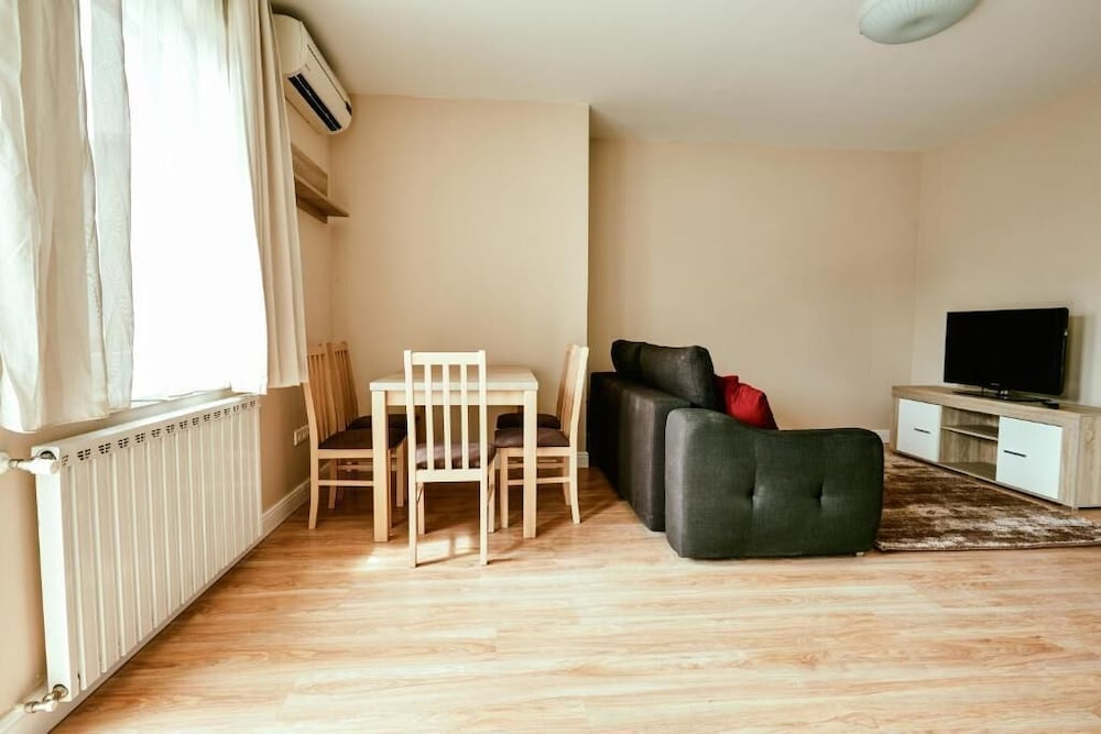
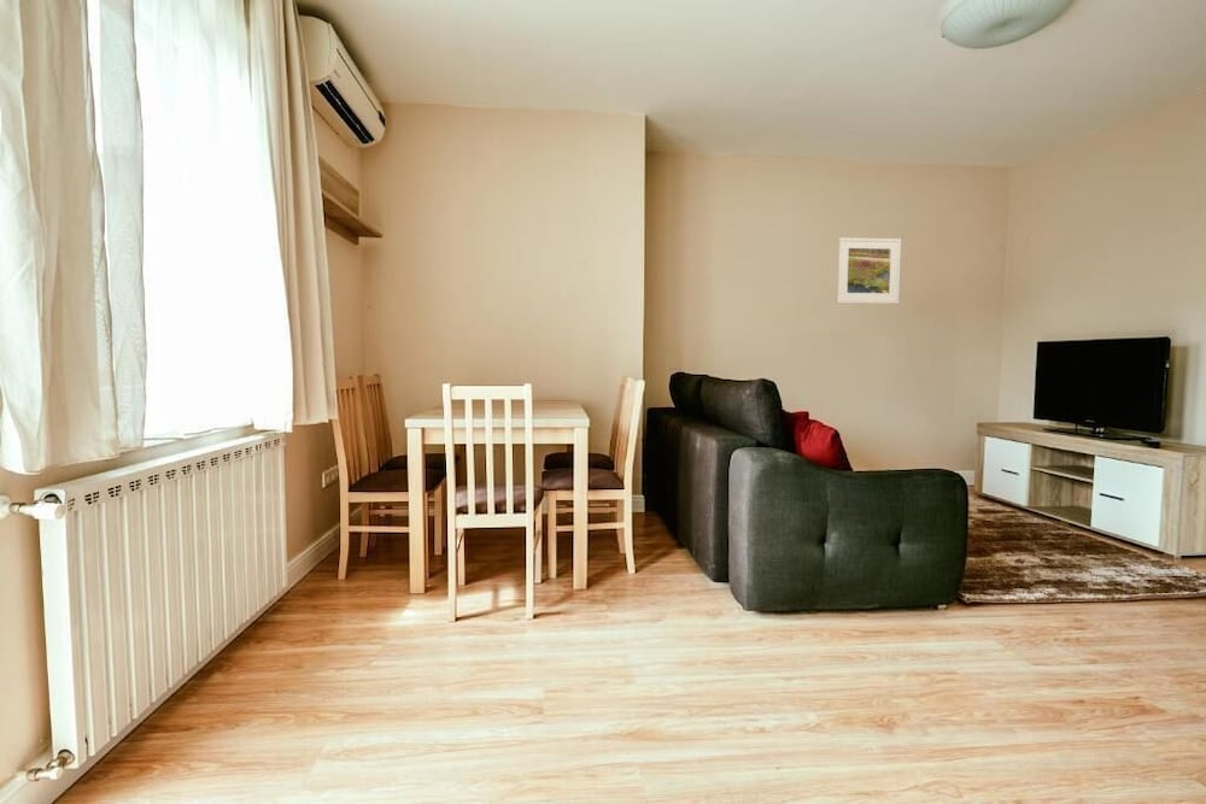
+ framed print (868, 270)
